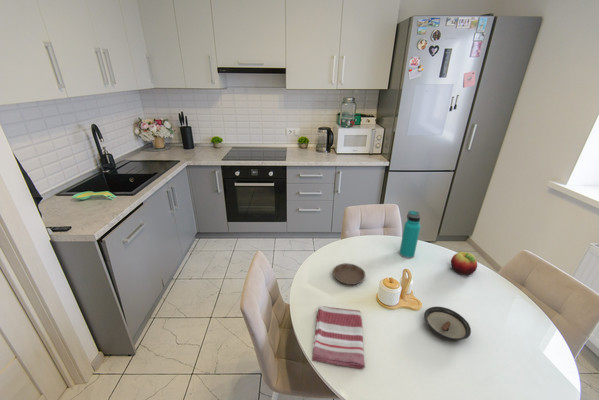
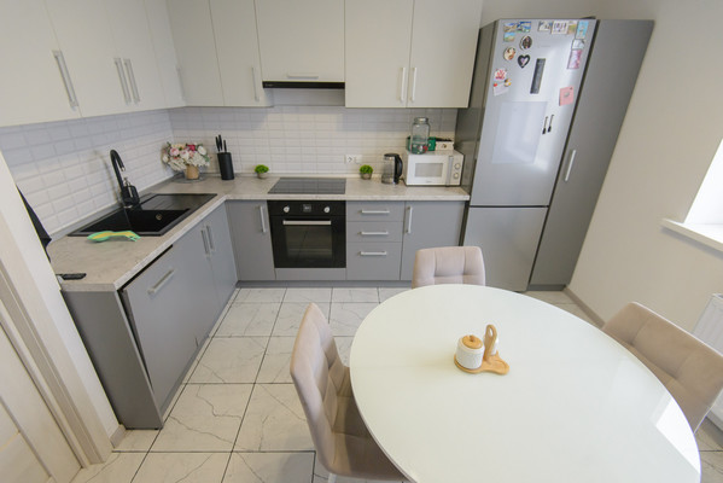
- dish towel (338, 333)
- saucer (445, 325)
- water bottle (410, 234)
- fruit (464, 262)
- saucer (348, 275)
